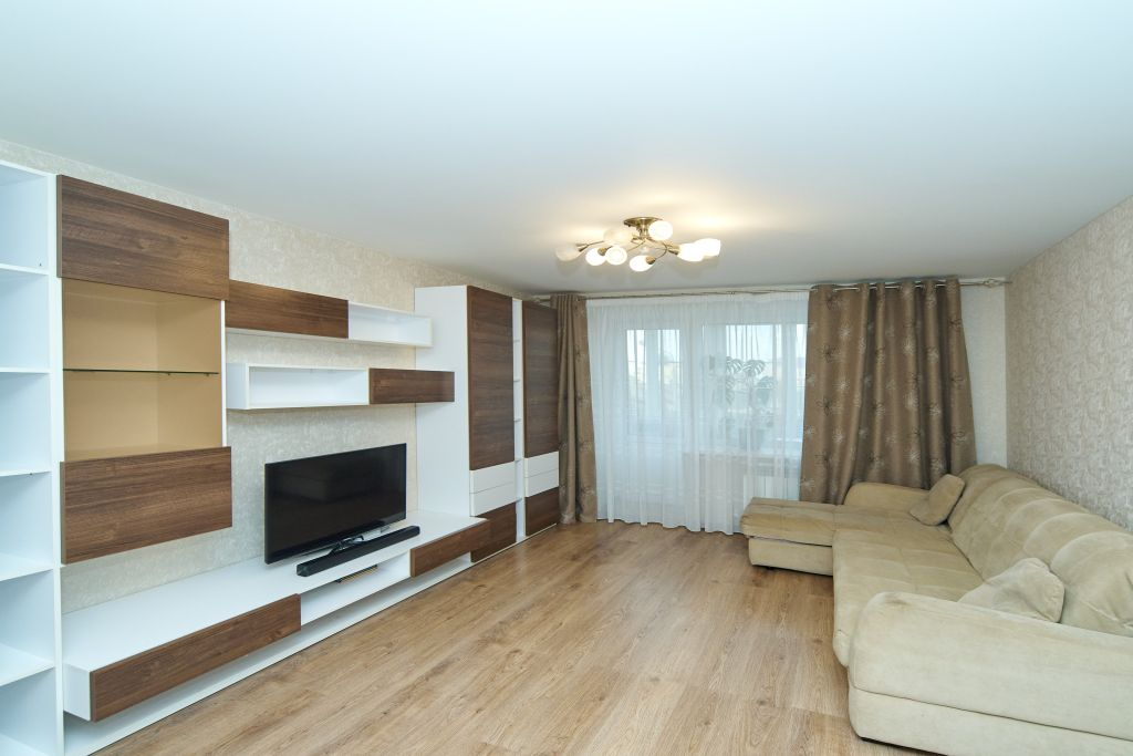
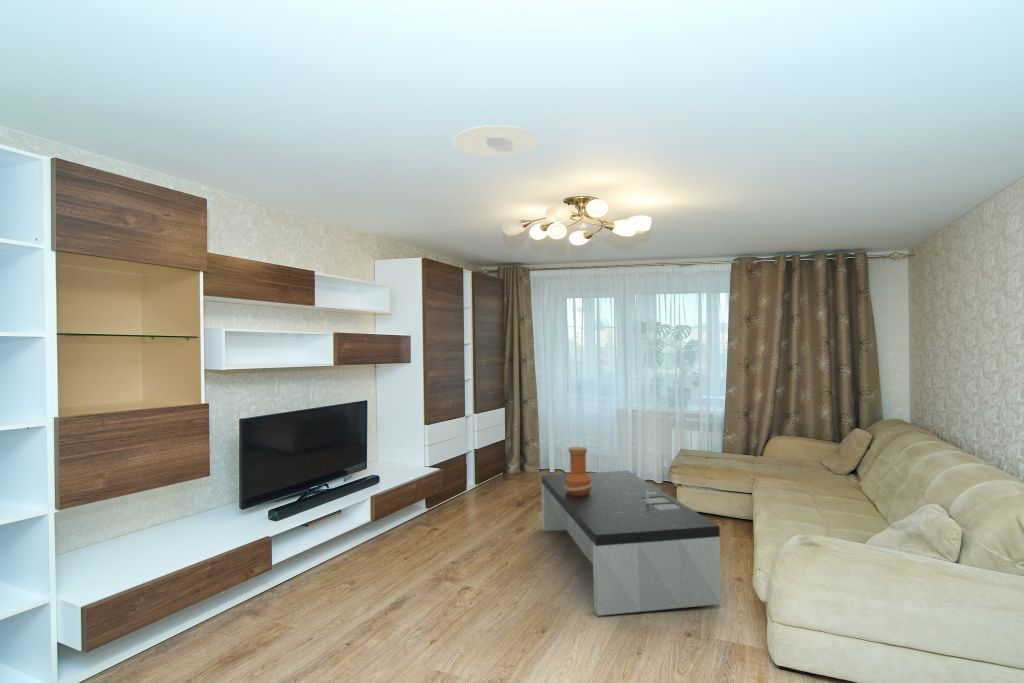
+ coffee table (615, 522)
+ vase (578, 470)
+ recessed light (495, 137)
